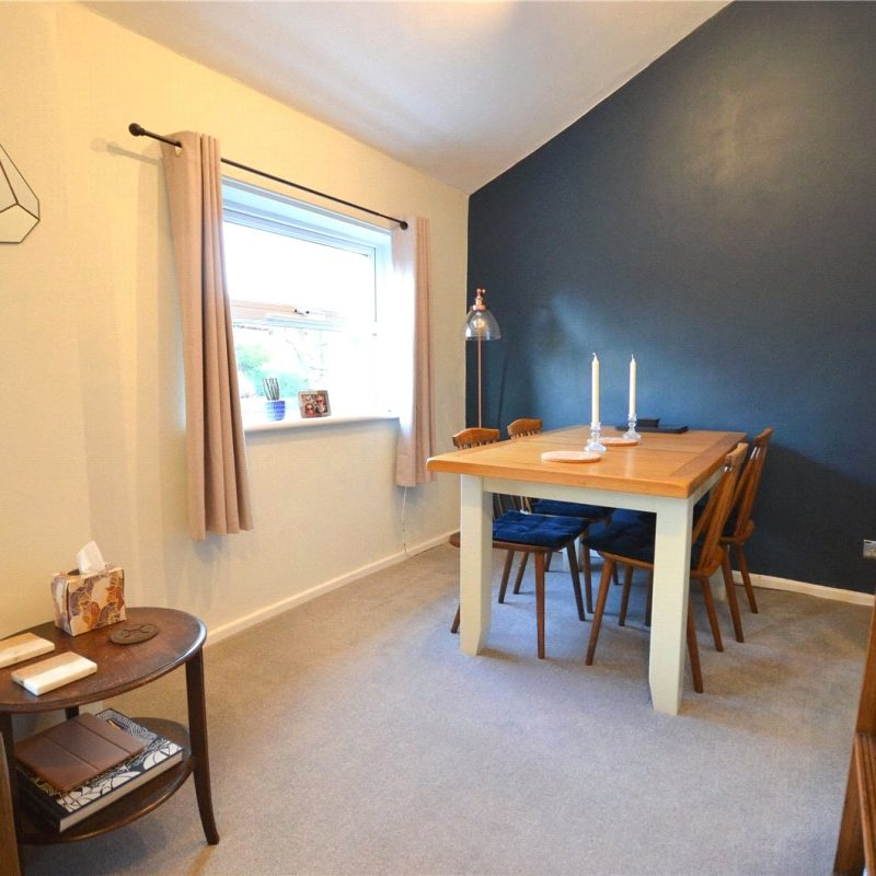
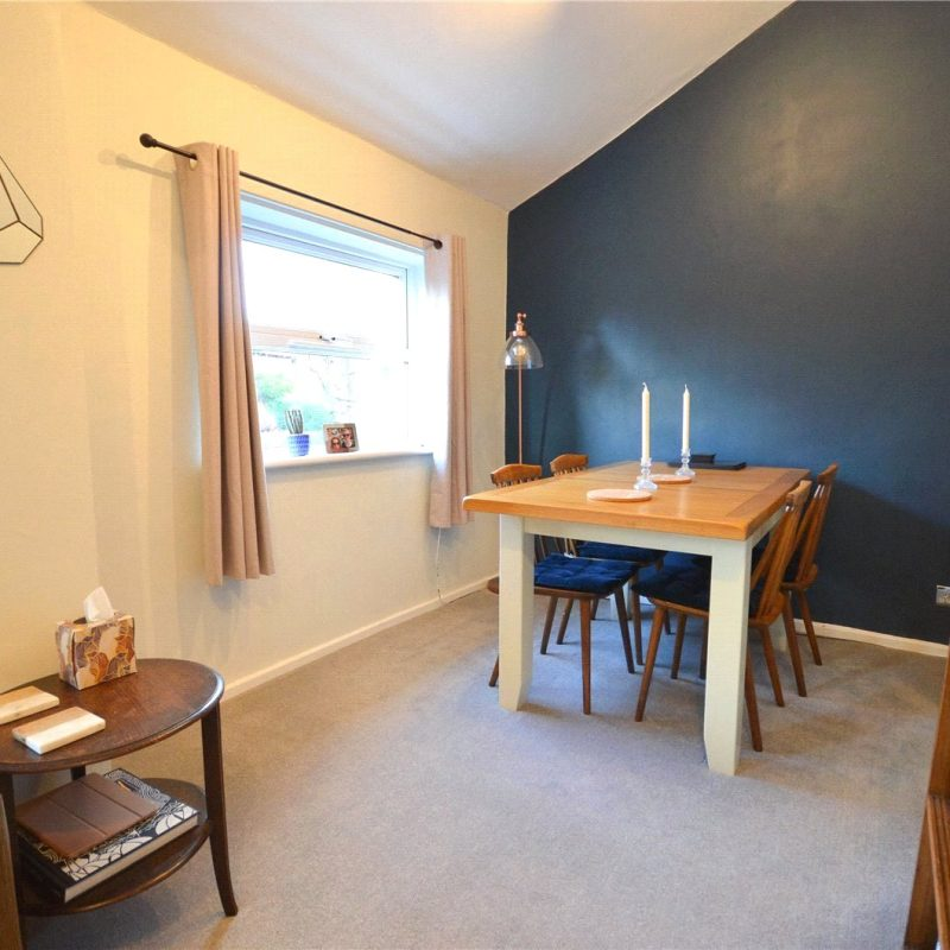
- coaster (135, 633)
